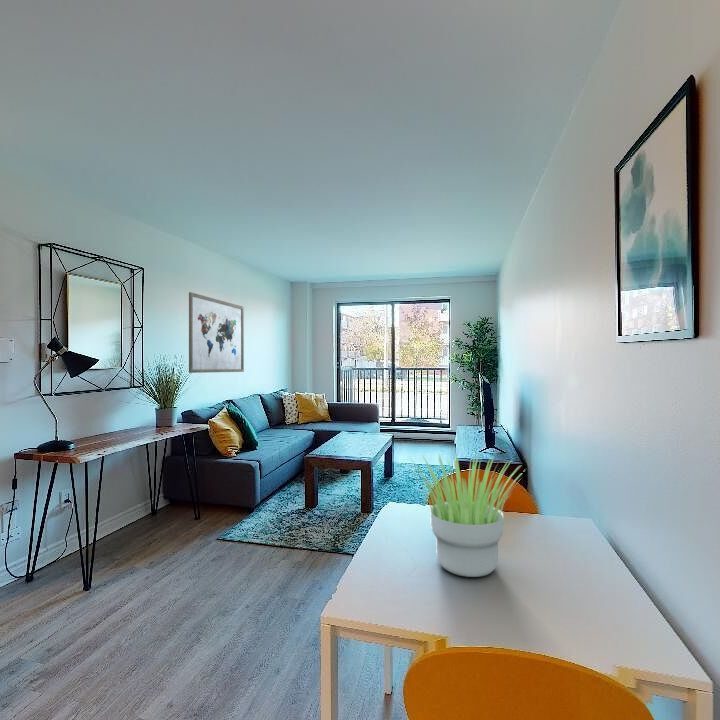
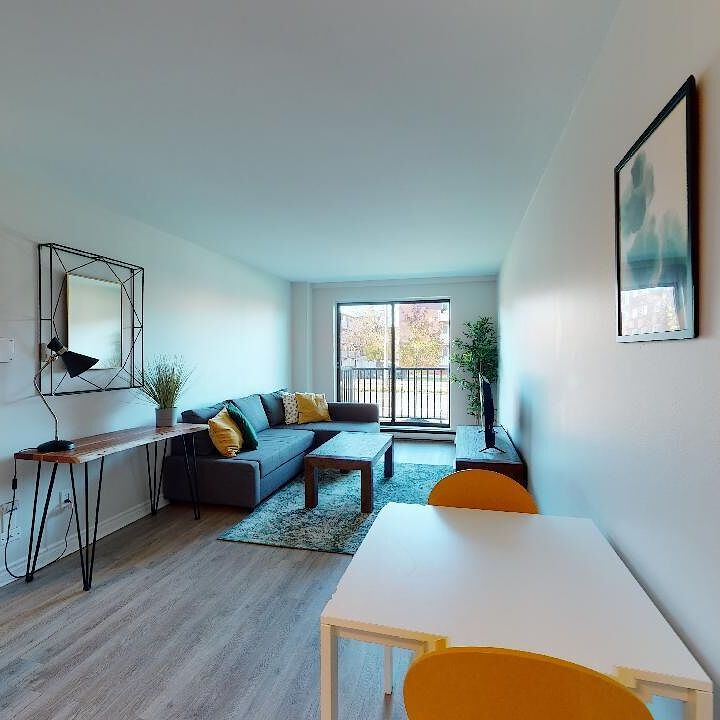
- potted plant (464, 514)
- wall art (219, 336)
